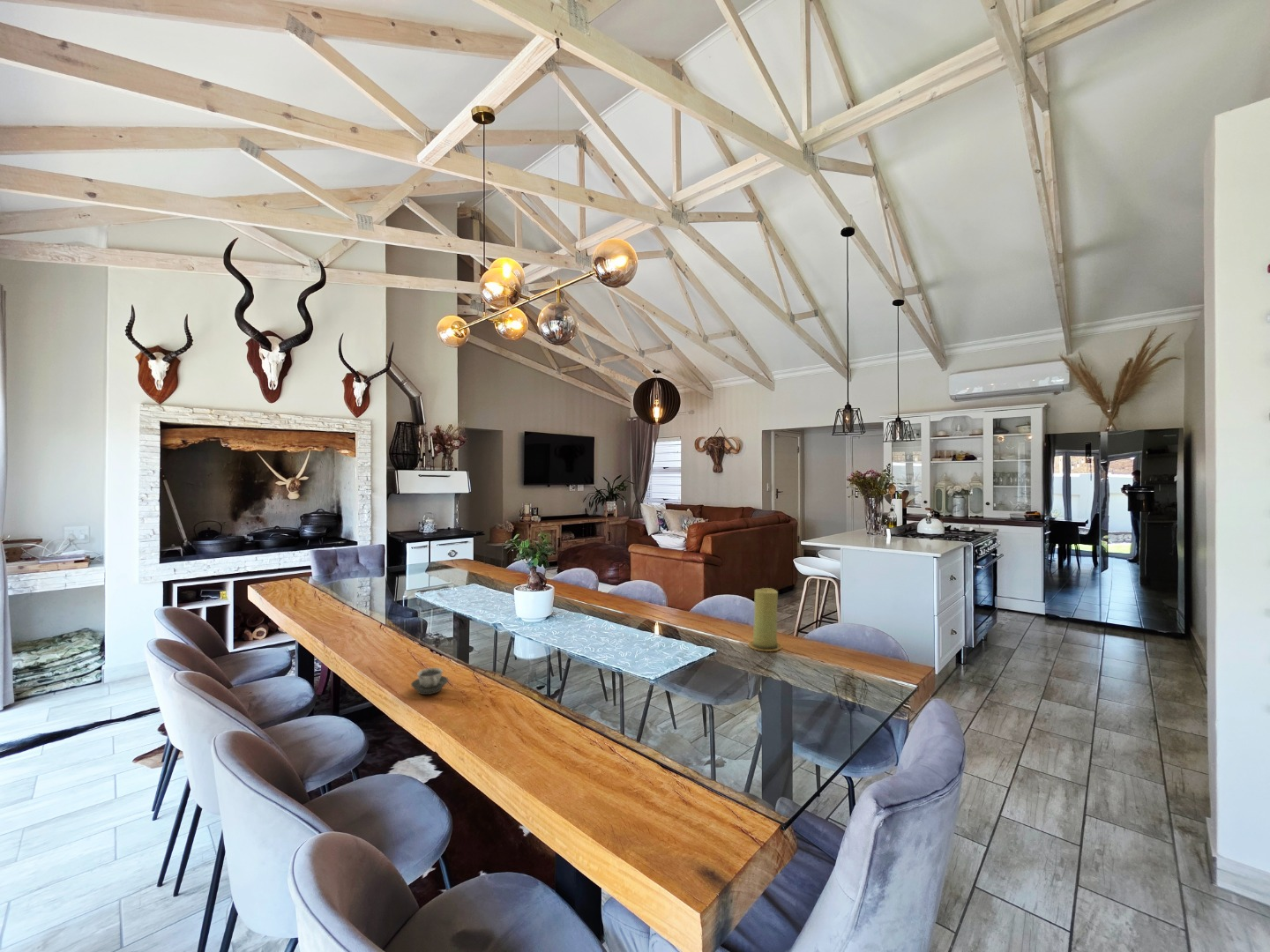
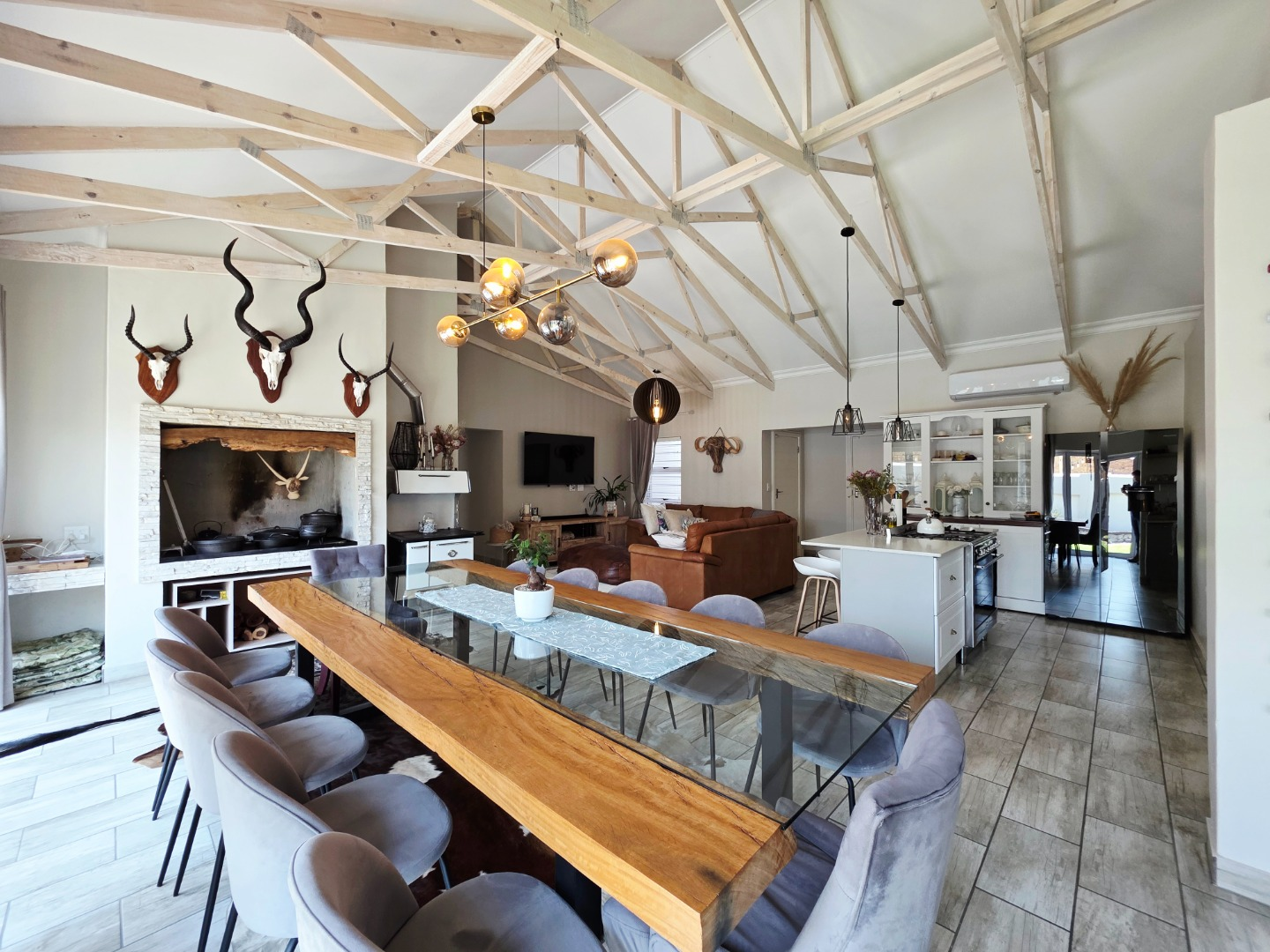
- cup (430, 681)
- candle (765, 617)
